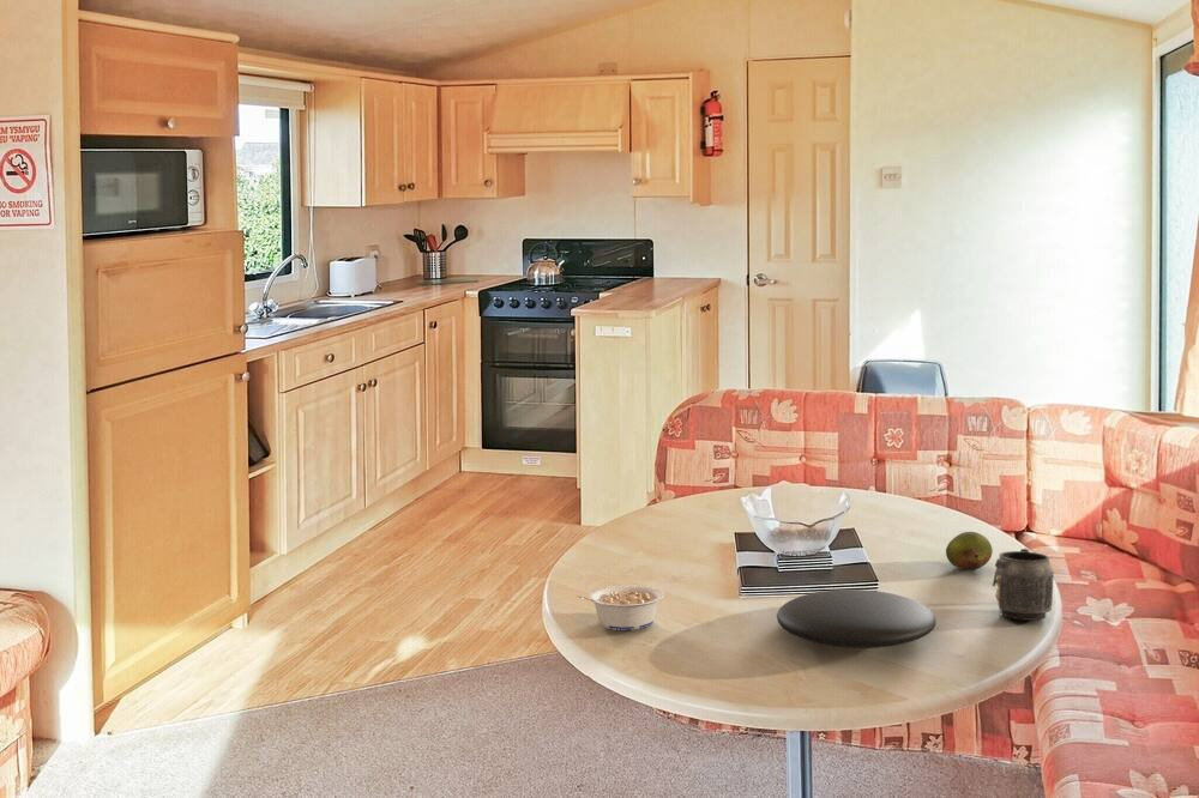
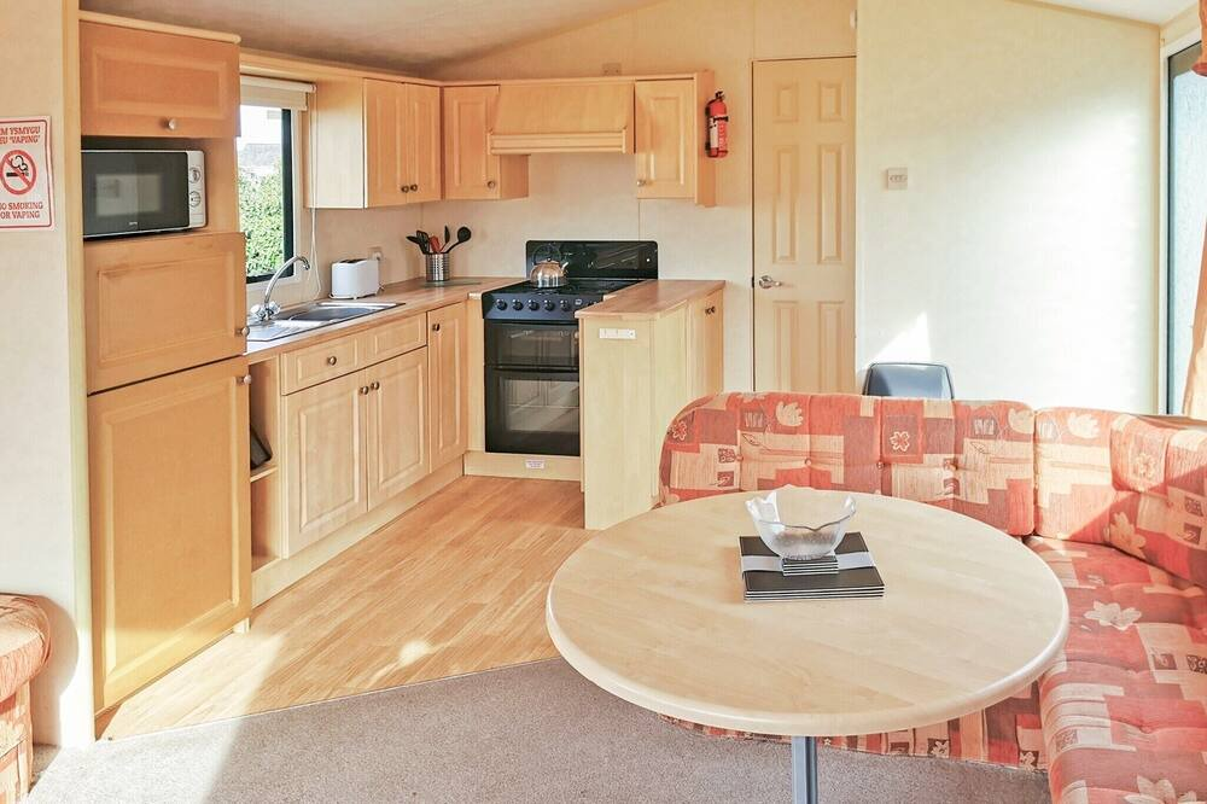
- legume (625, 606)
- plate (855, 617)
- mug (1023, 582)
- fruit (969, 550)
